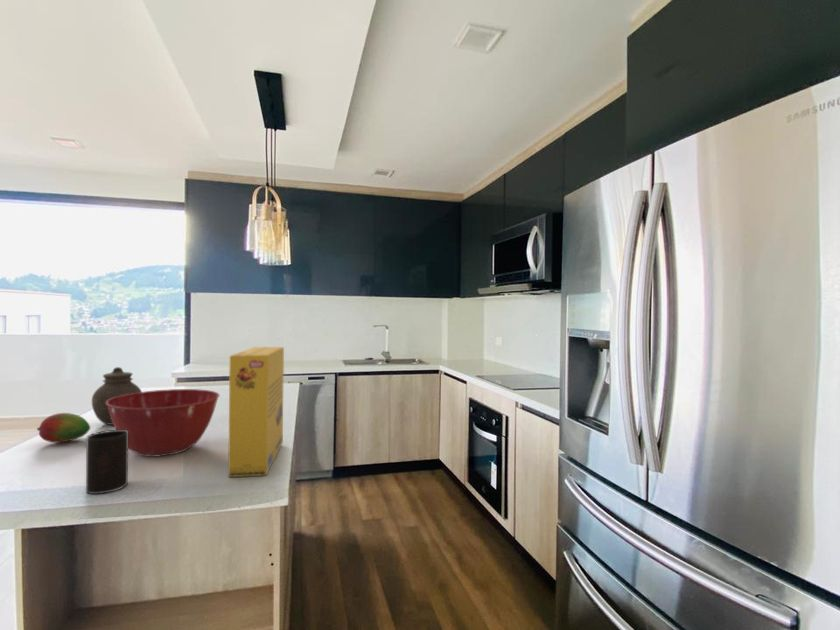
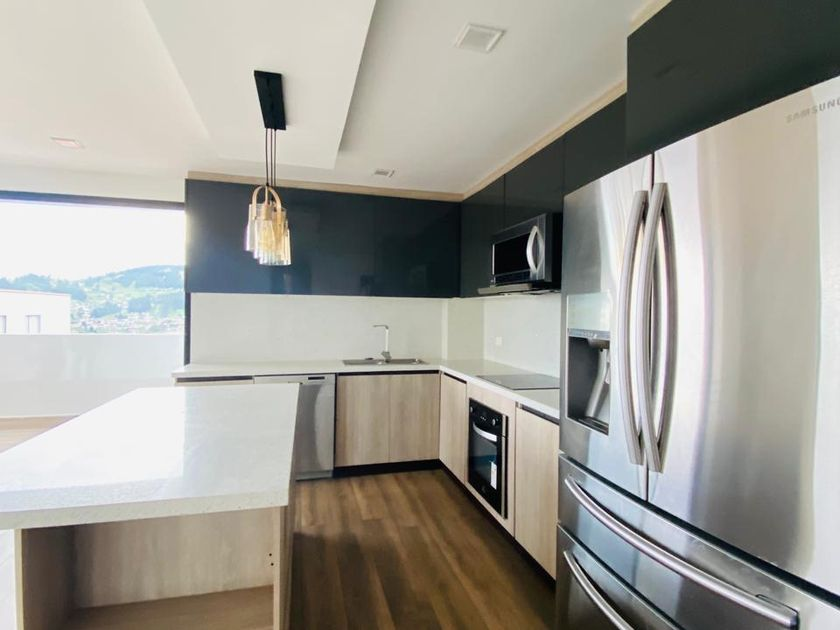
- cup (107, 460)
- cereal box (259, 404)
- jar (117, 394)
- fruit (64, 427)
- mixing bowl (165, 422)
